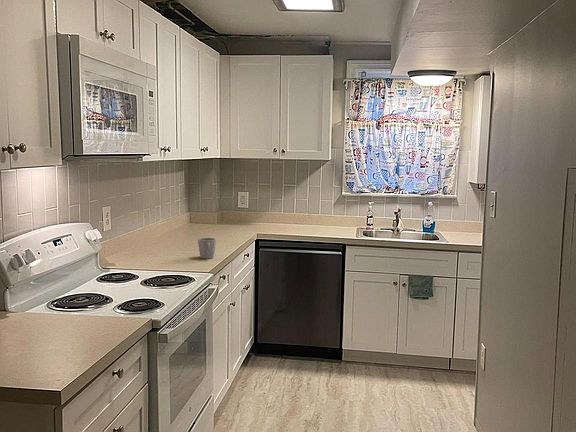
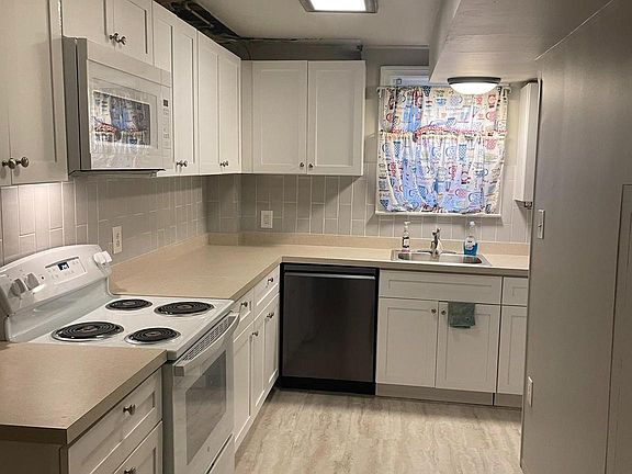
- mug (207, 248)
